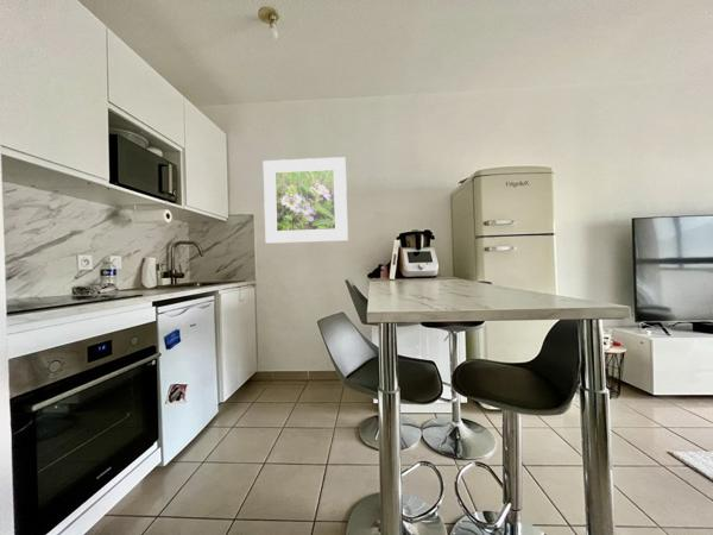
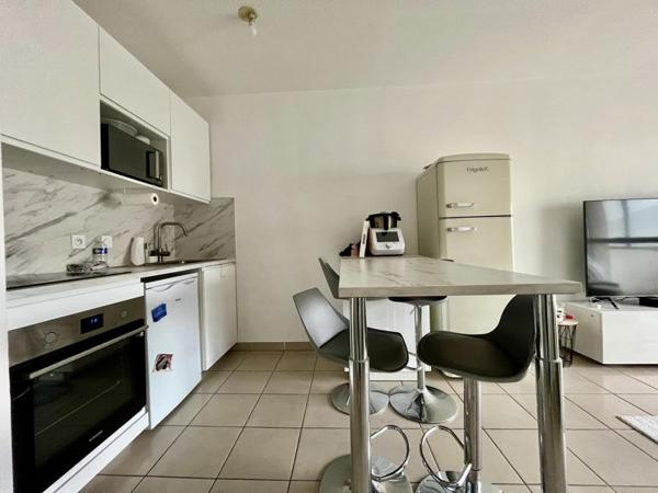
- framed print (304, 200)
